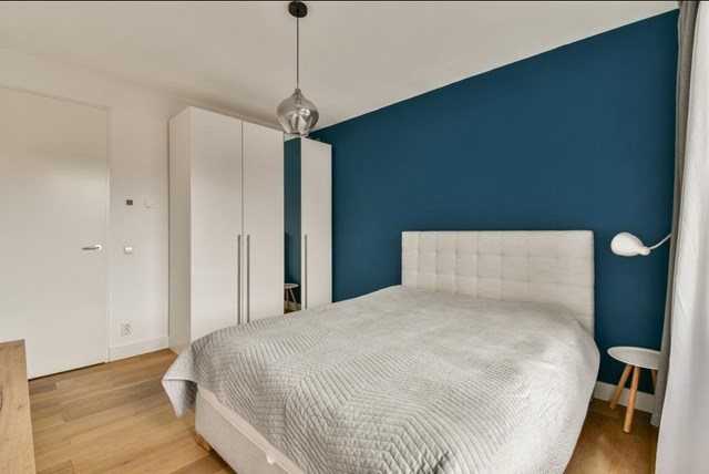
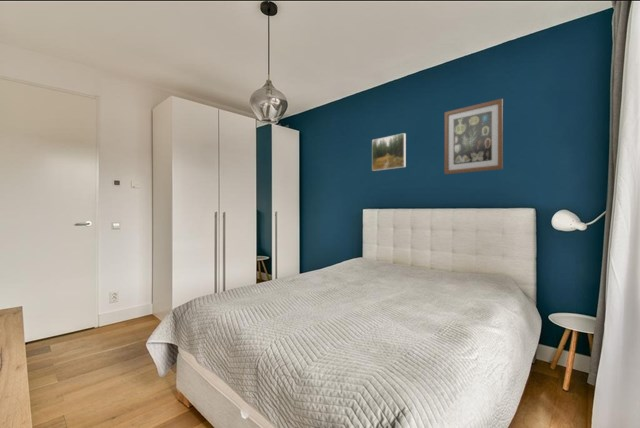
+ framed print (388, 152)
+ wall art (471, 138)
